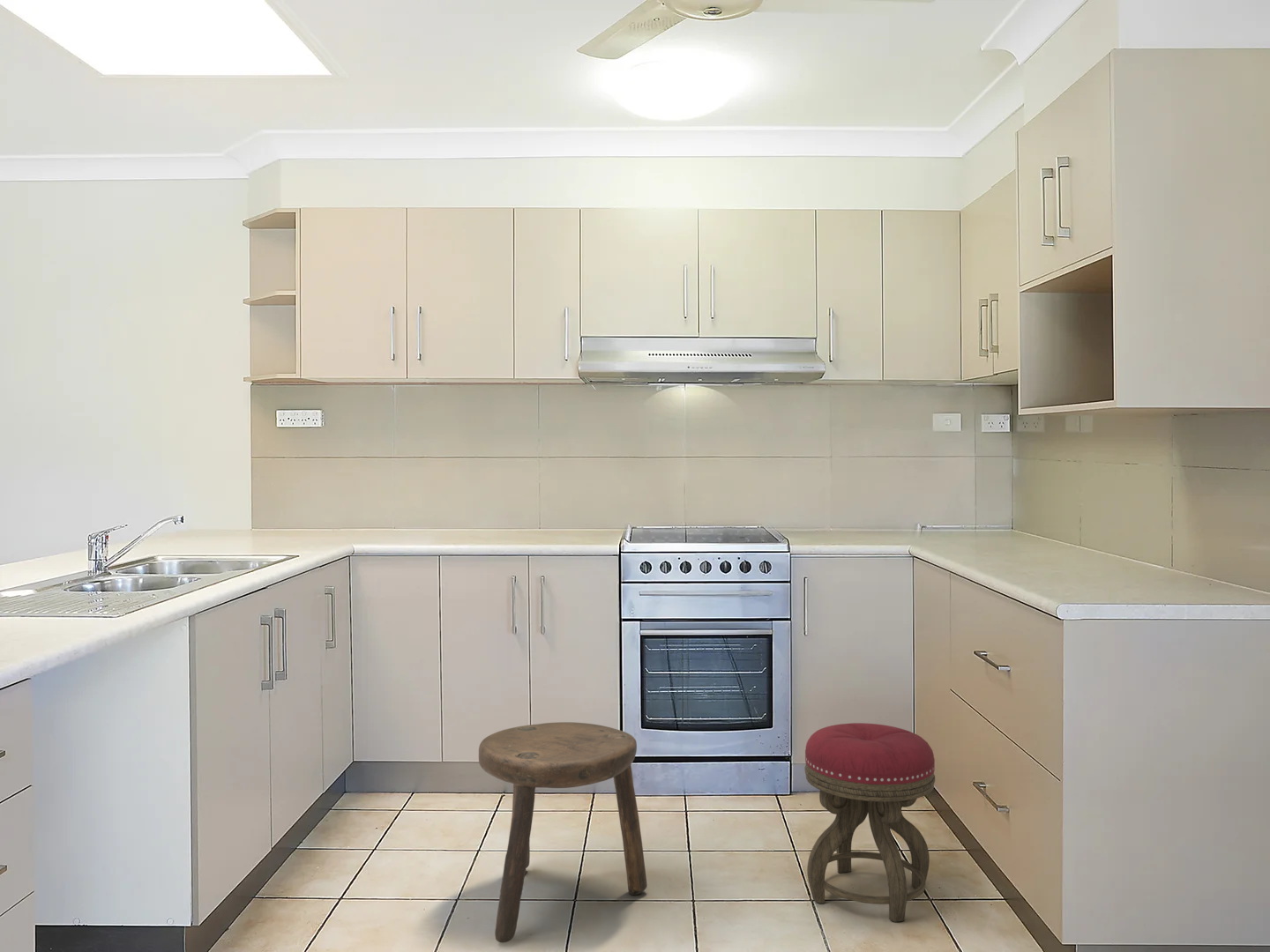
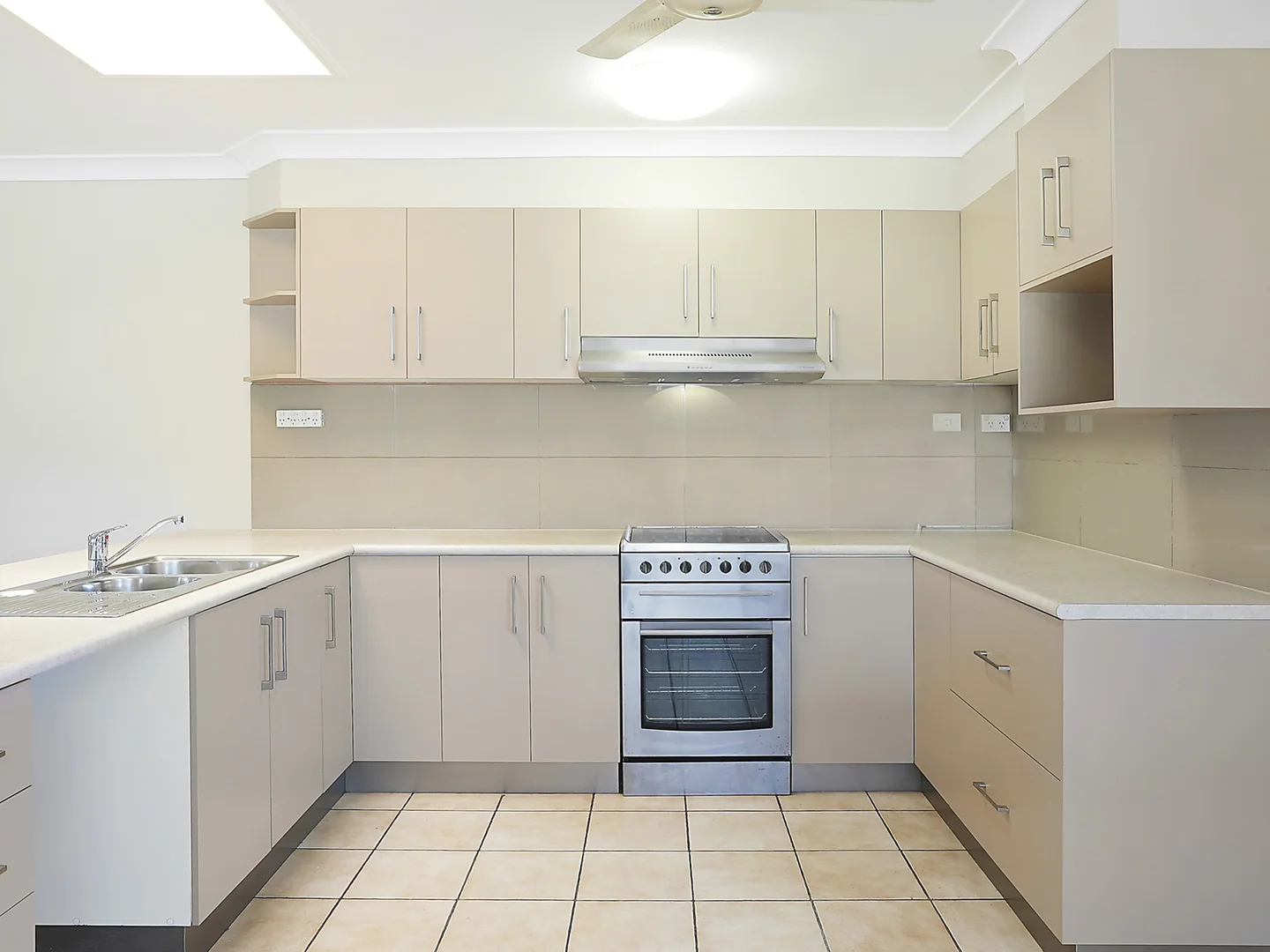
- stool (532, 819)
- stool (869, 814)
